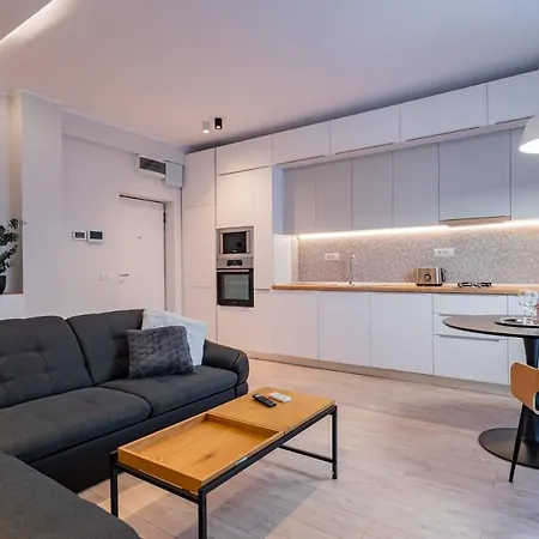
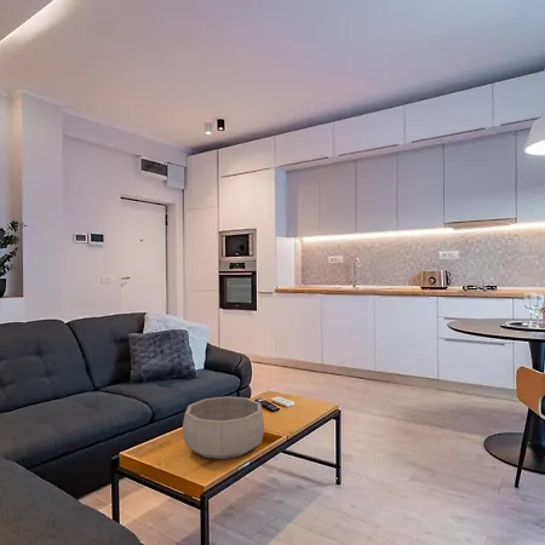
+ decorative bowl (224, 426)
